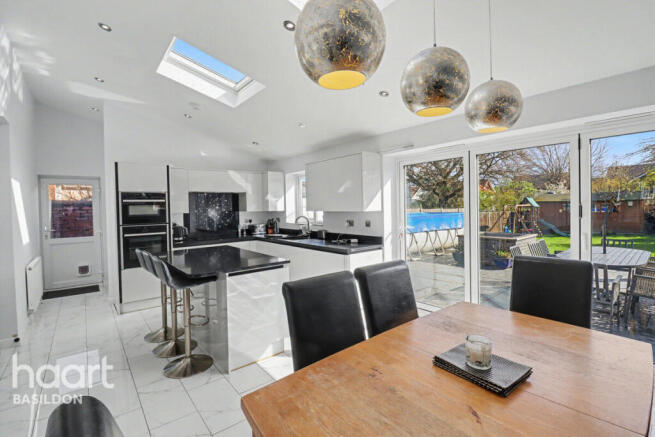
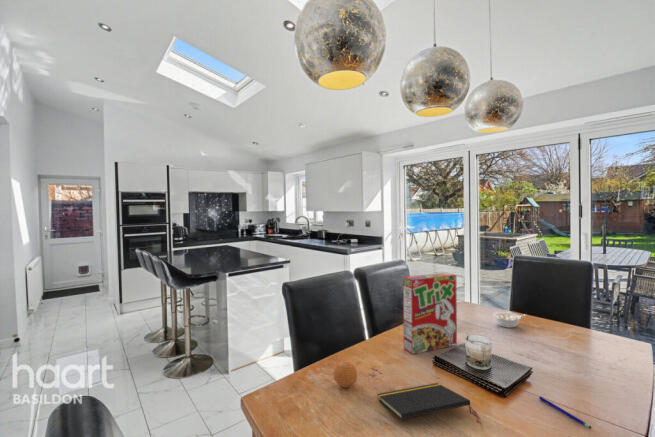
+ notepad (421, 399)
+ pen (563, 411)
+ legume (507, 319)
+ fruit (345, 374)
+ cereal box (430, 311)
